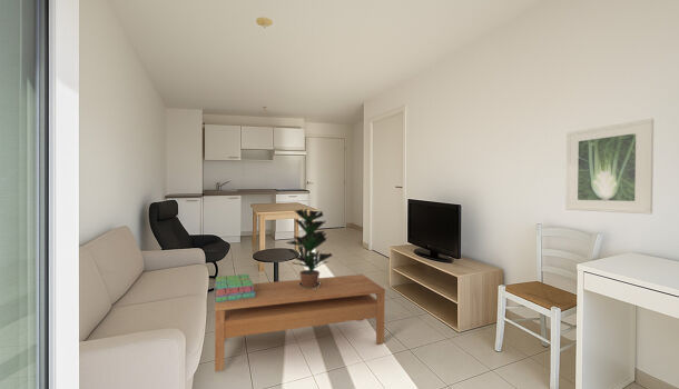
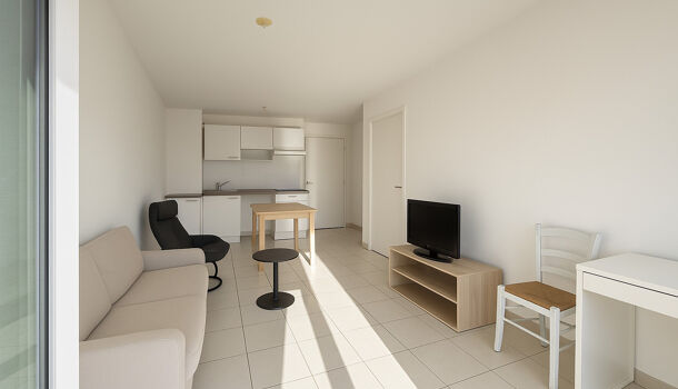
- stack of books (234, 286)
- coffee table (301, 315)
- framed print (604, 169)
- potted plant (305, 247)
